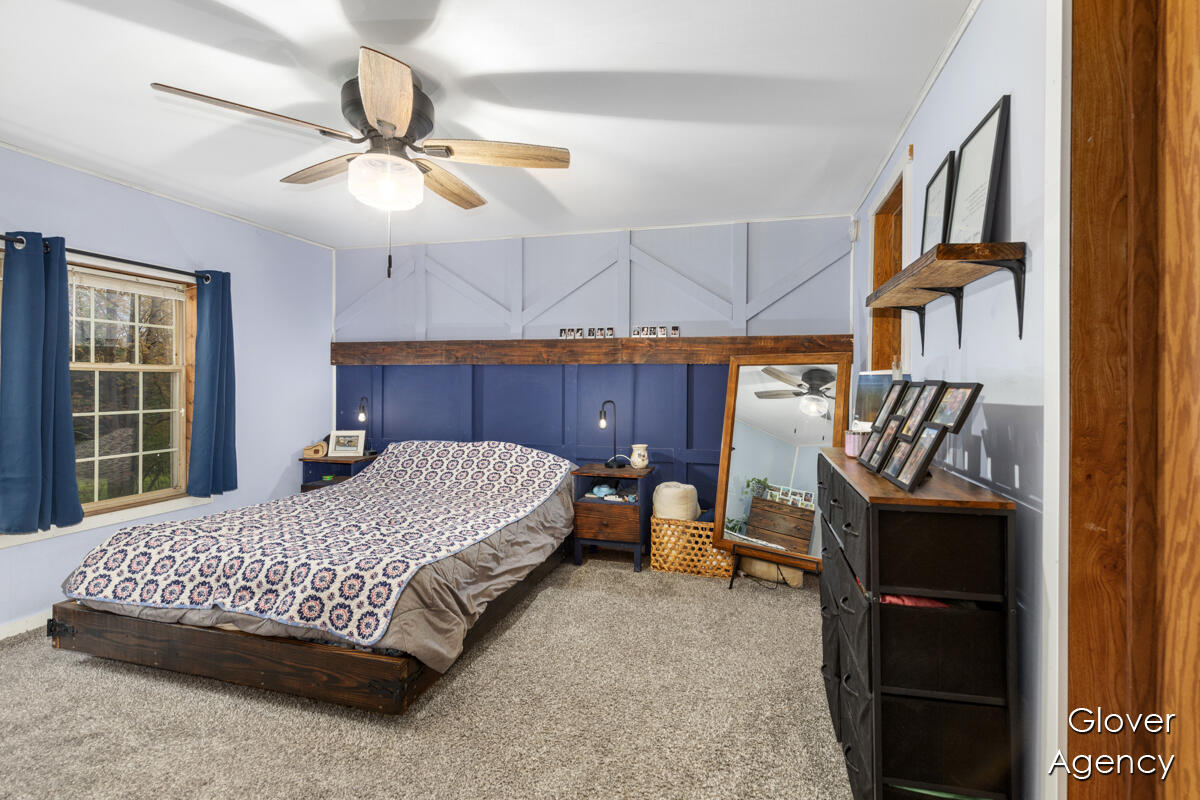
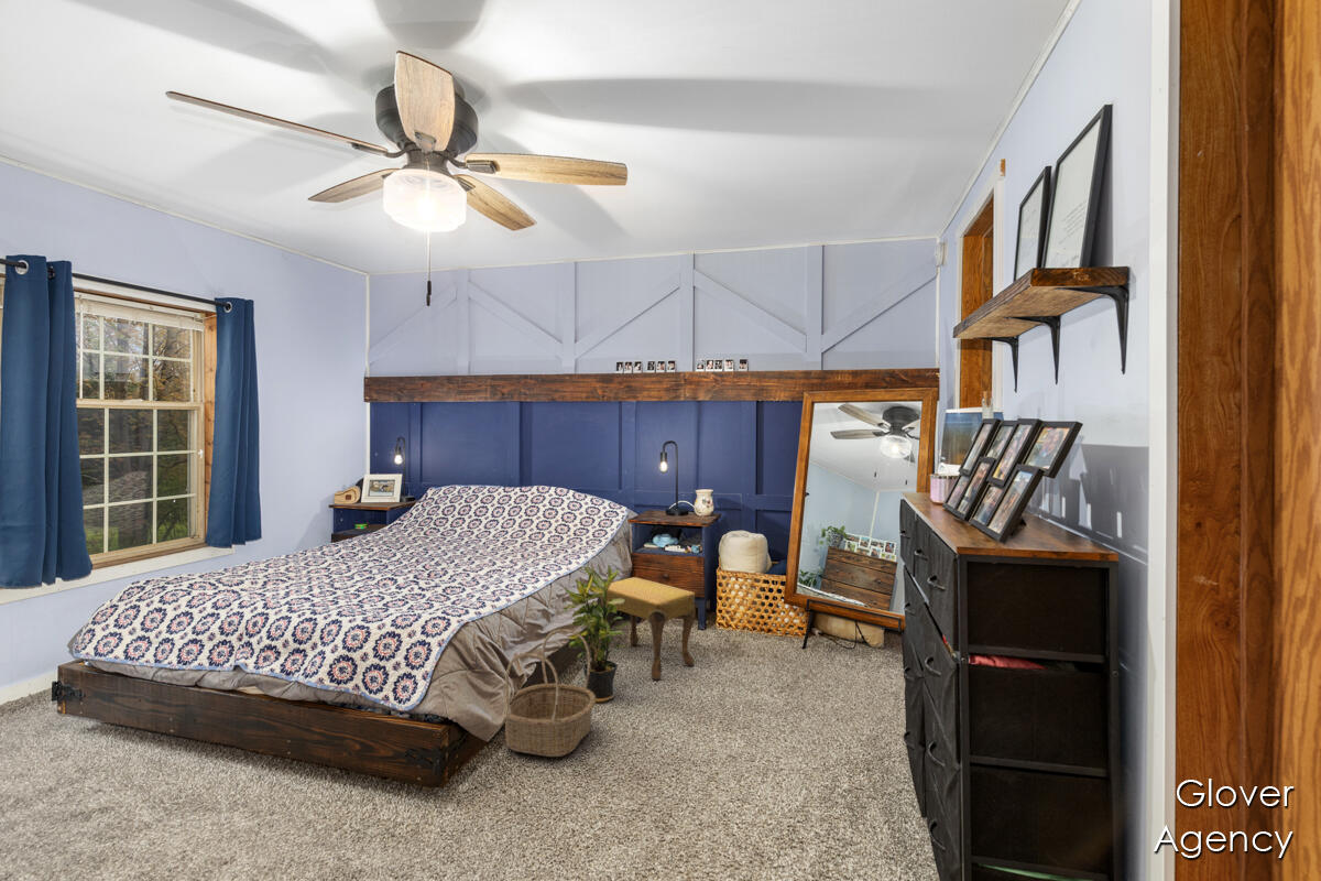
+ basket (549, 689)
+ footstool (644, 618)
+ potted plant (594, 633)
